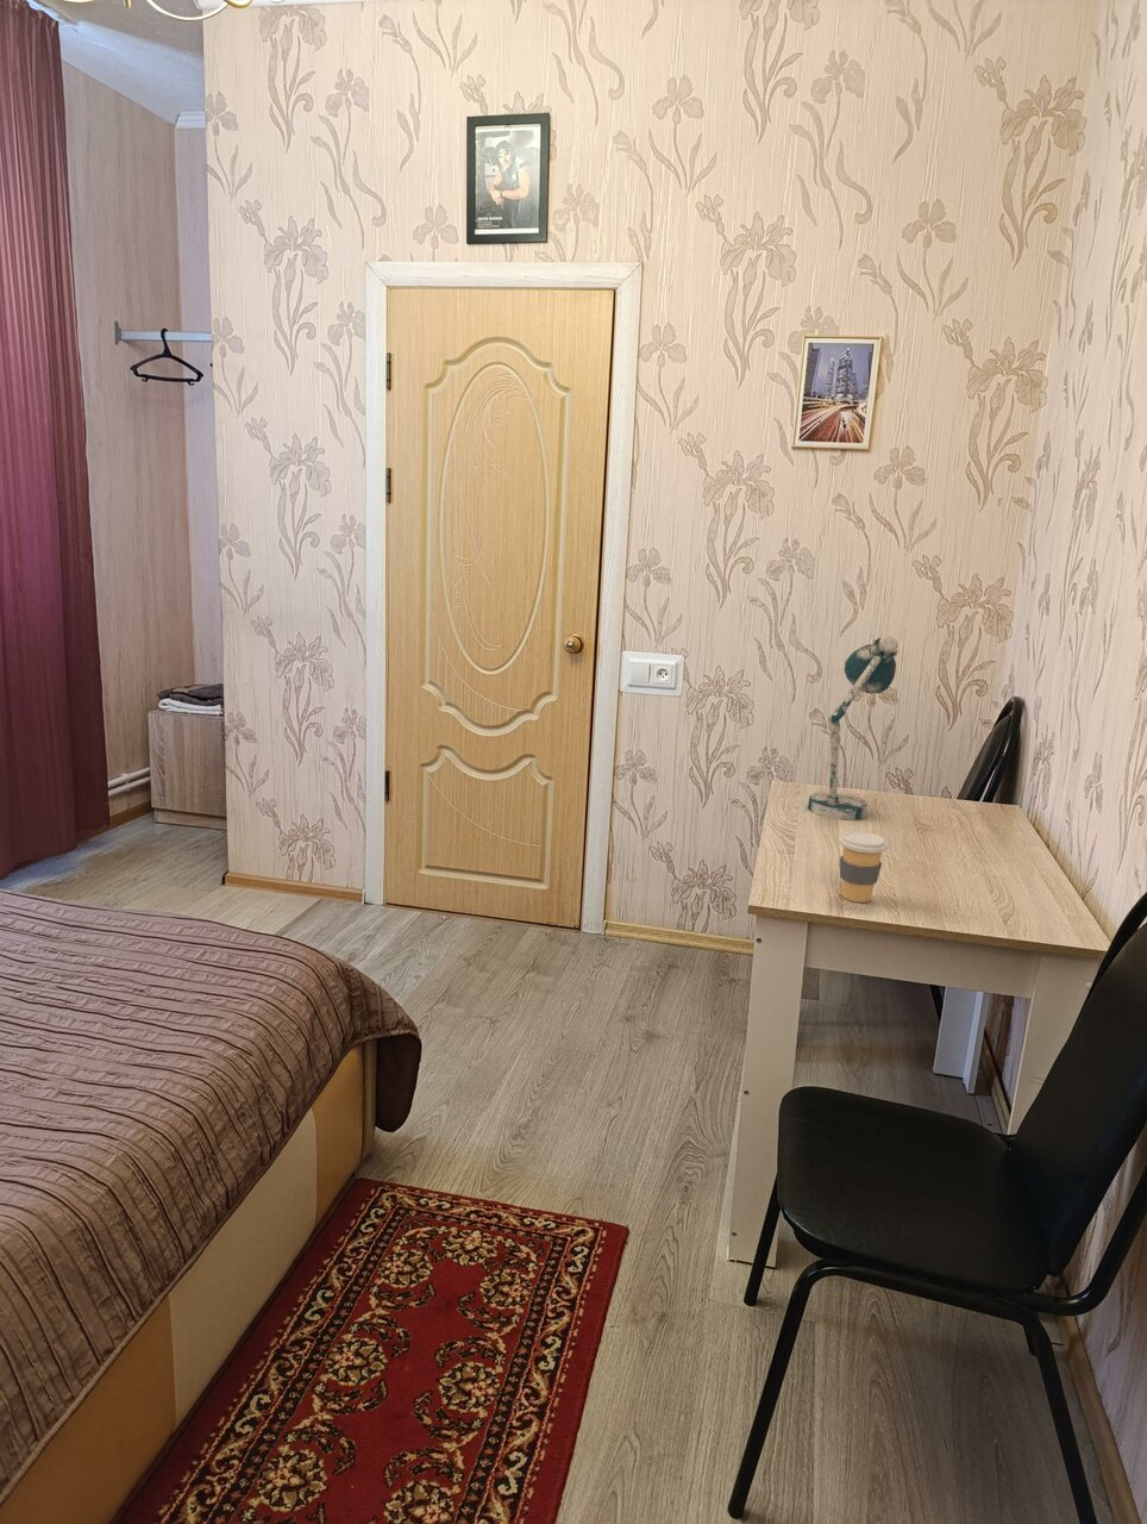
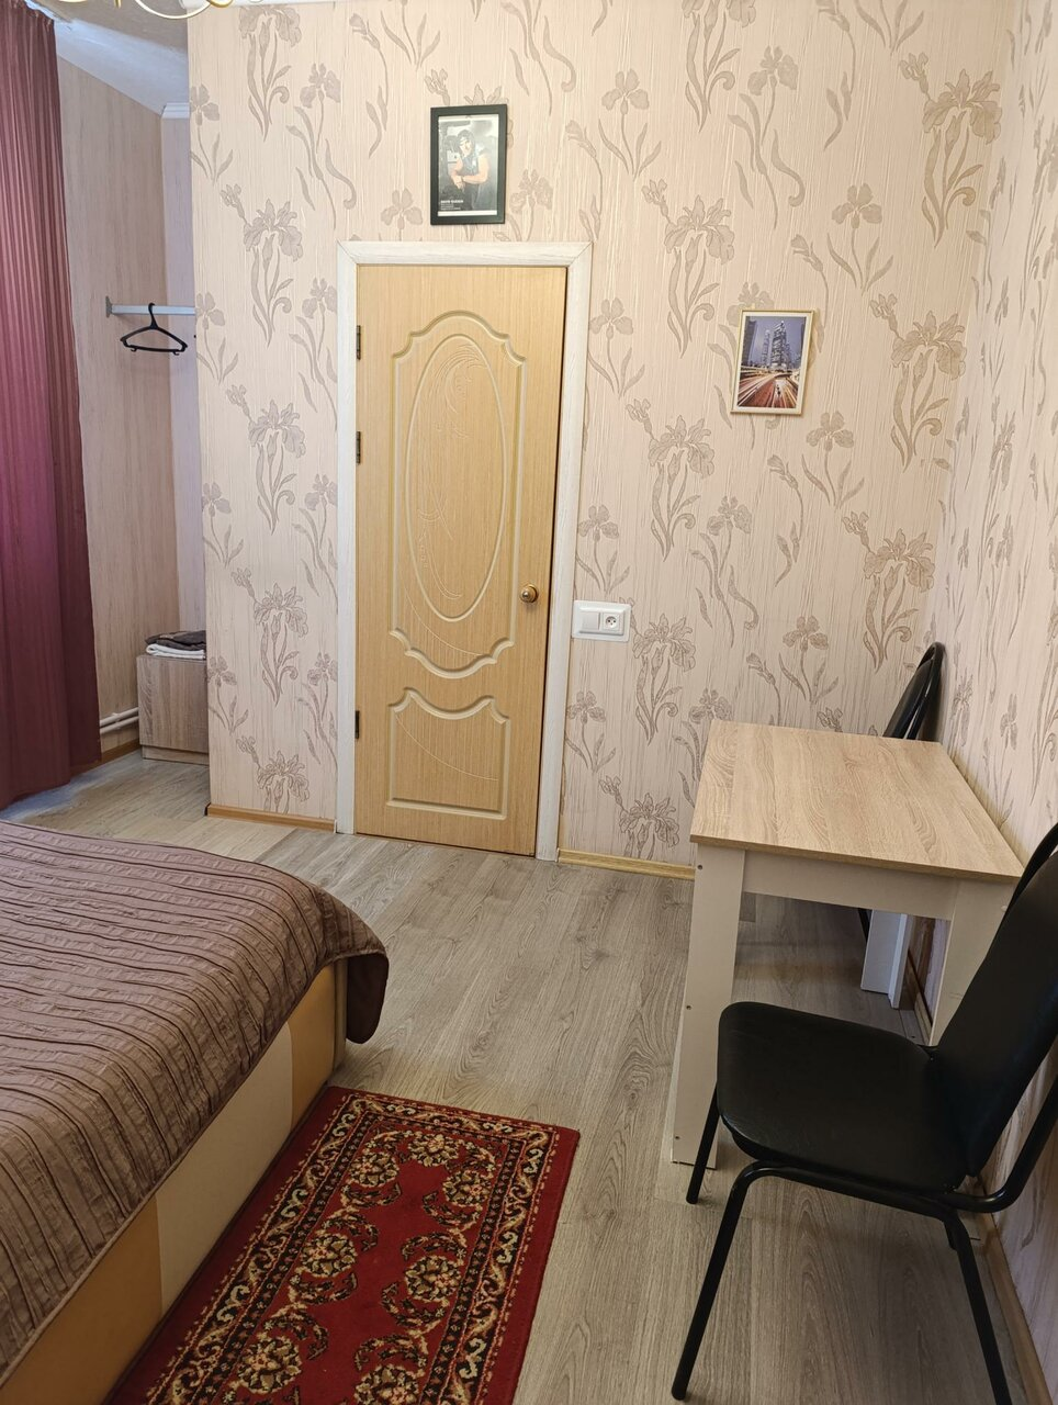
- desk lamp (843, 714)
- coffee cup (859, 867)
